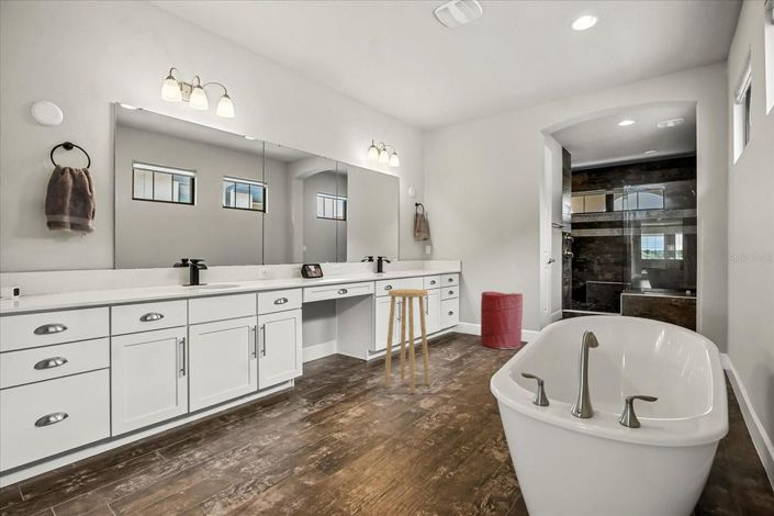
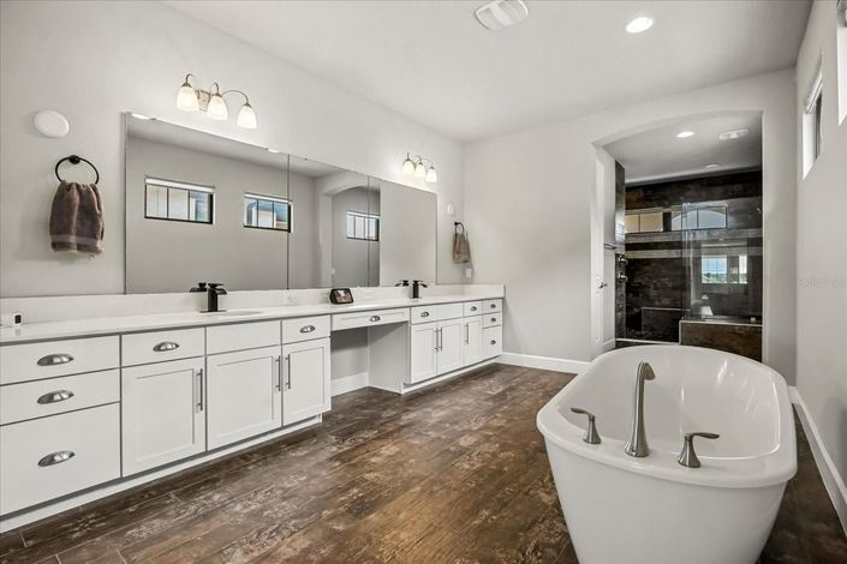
- laundry hamper (501, 317)
- stool (408, 338)
